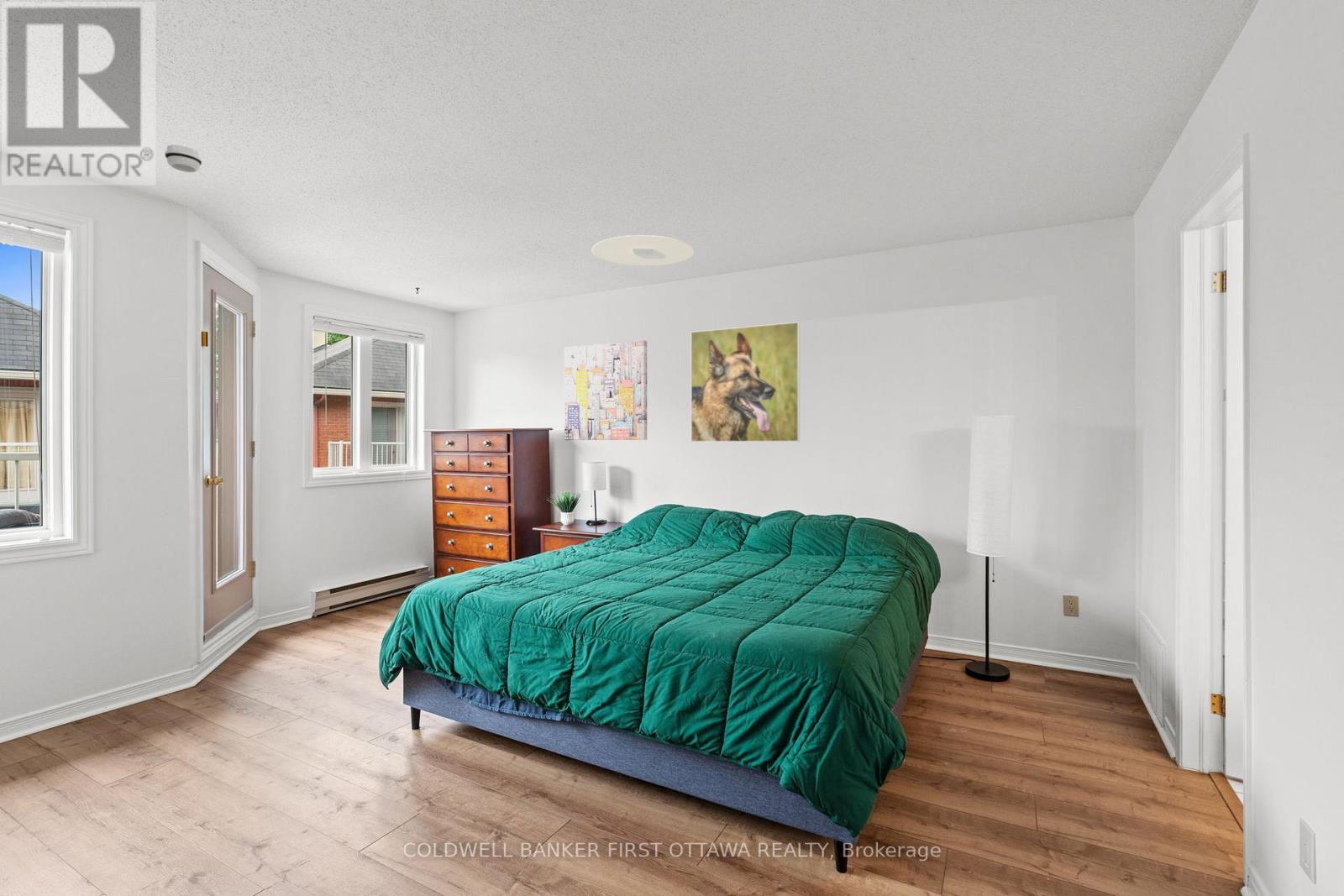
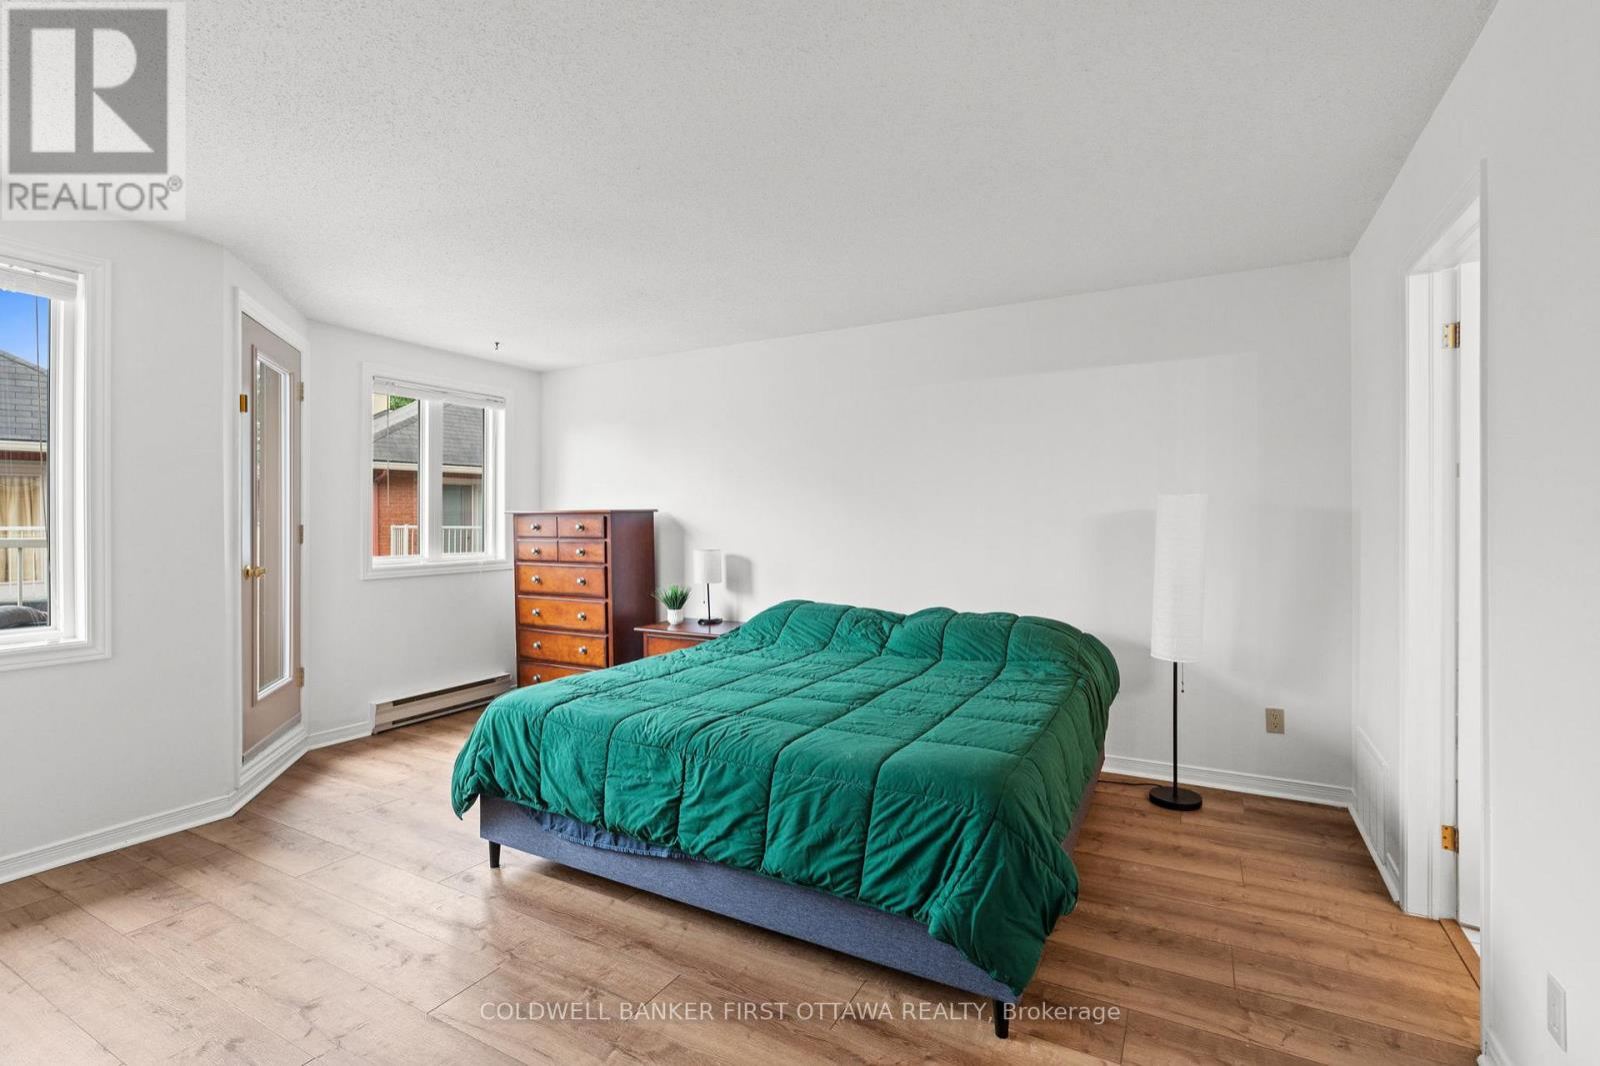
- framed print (743, 385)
- ceiling light (643, 246)
- smoke detector (183, 159)
- wall art (604, 391)
